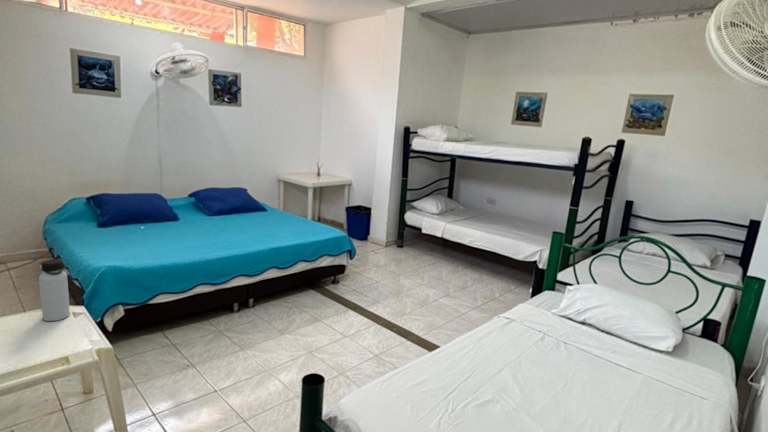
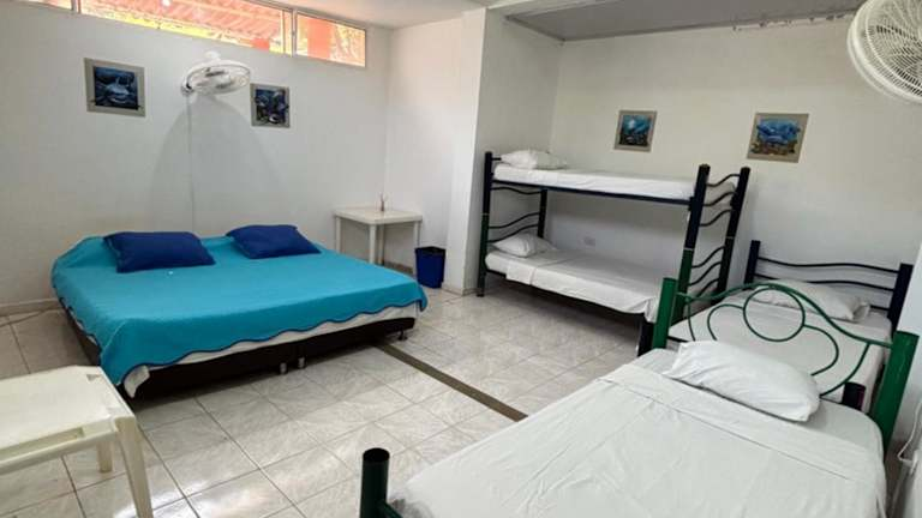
- water bottle (54, 289)
